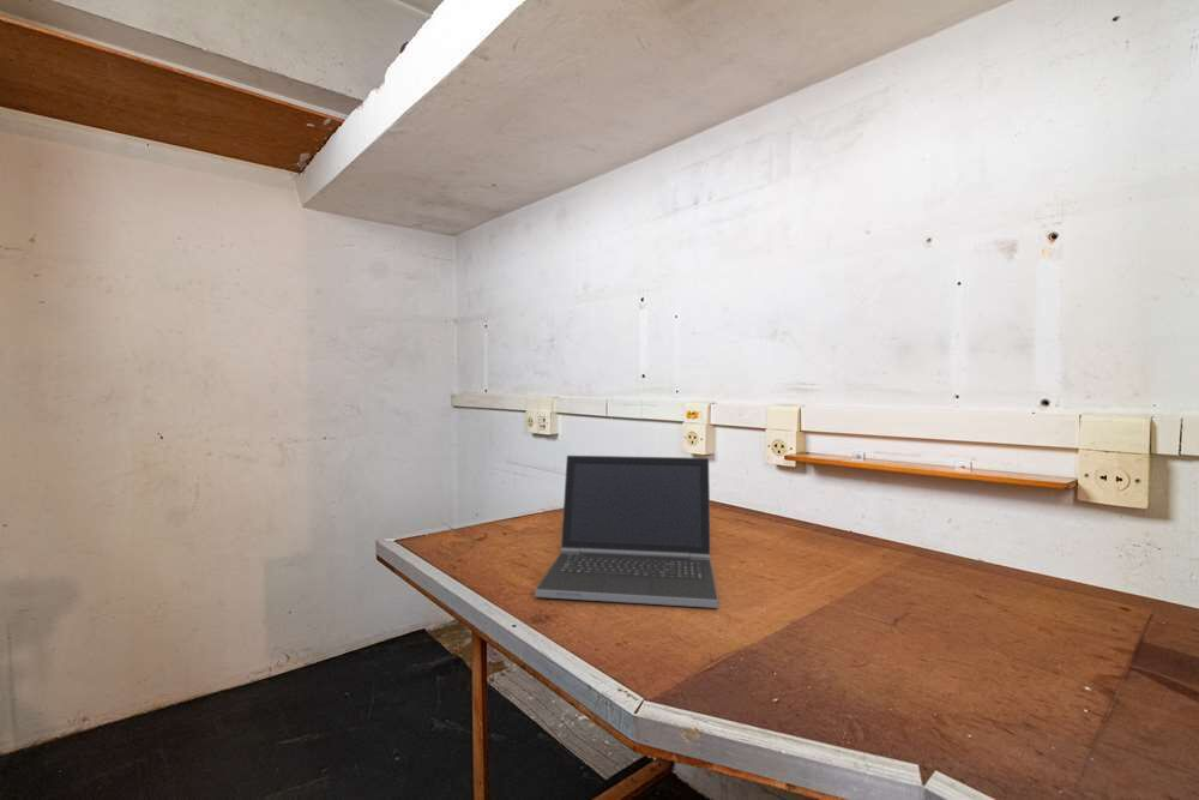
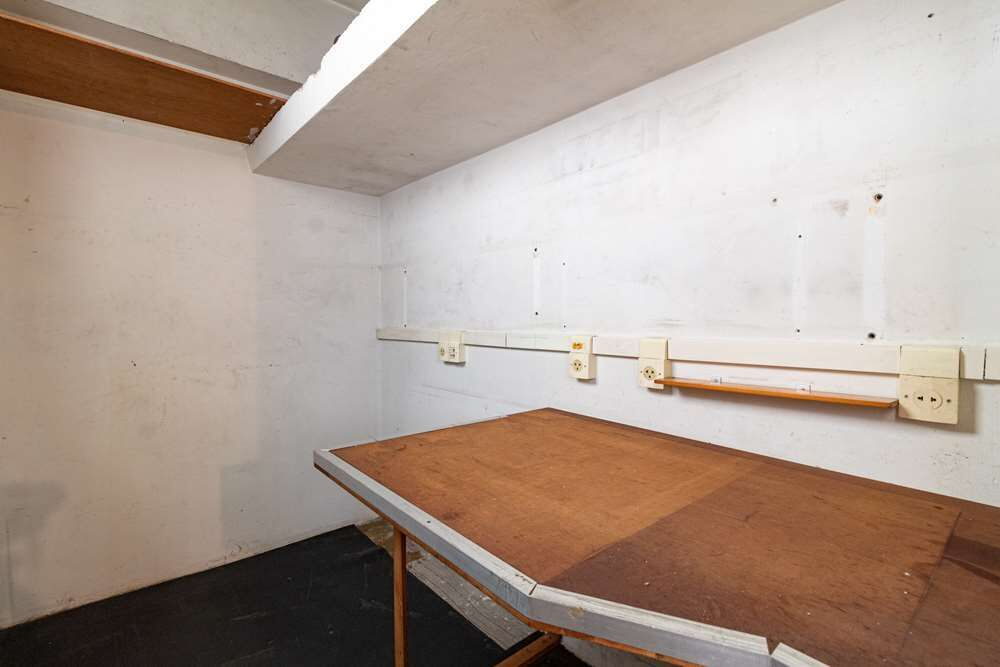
- laptop computer (631, 519)
